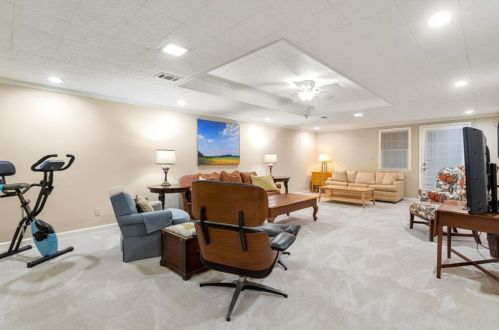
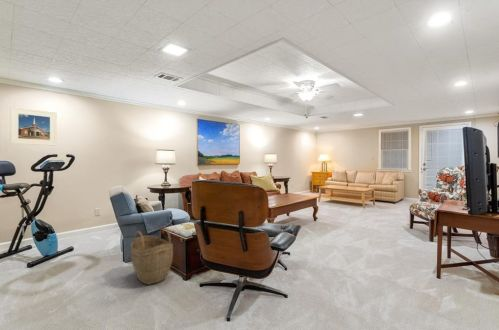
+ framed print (34, 127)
+ woven basket (152, 253)
